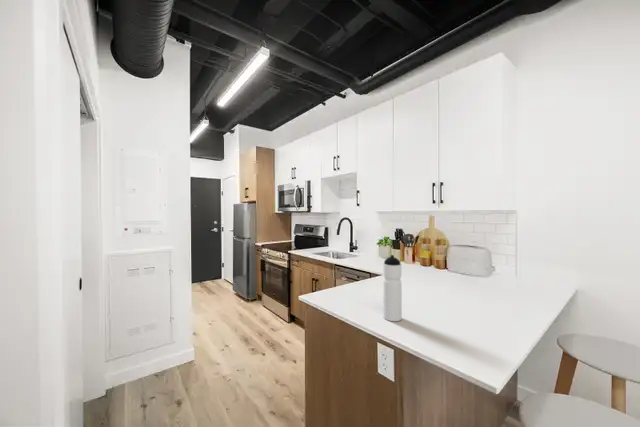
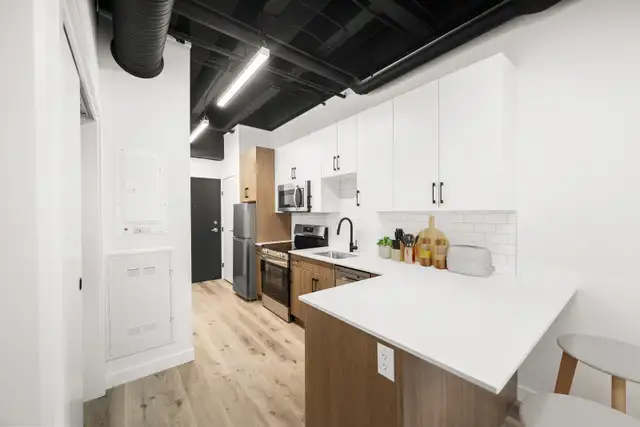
- water bottle (392, 286)
